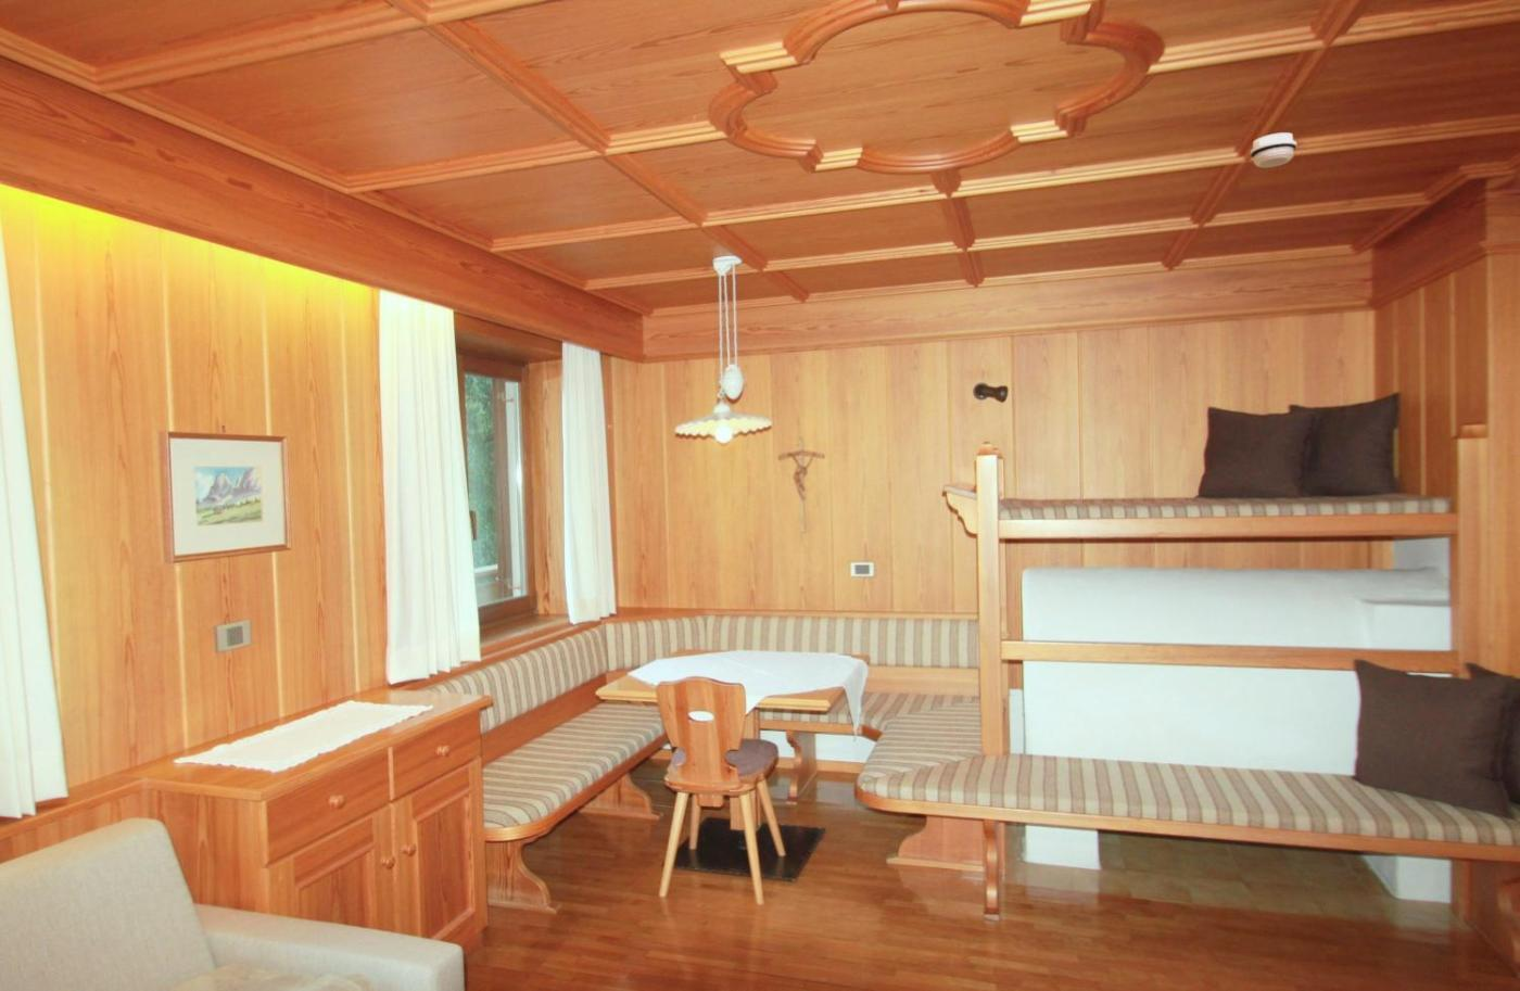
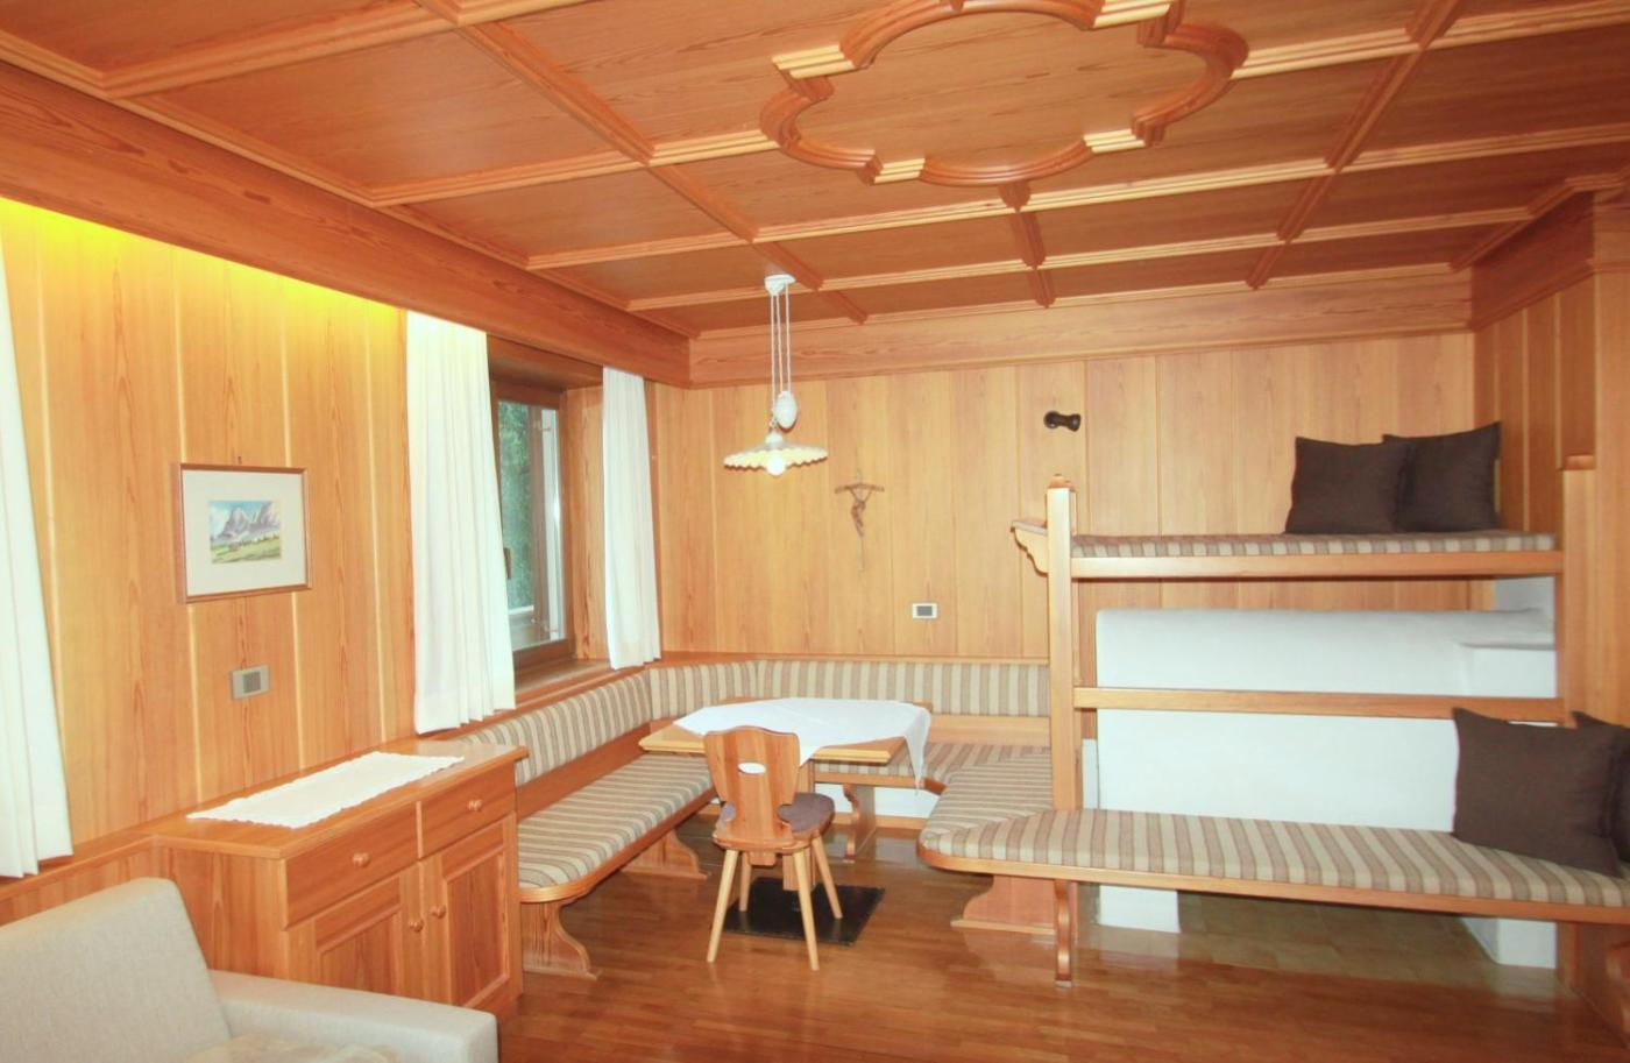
- smoke detector (1273, 151)
